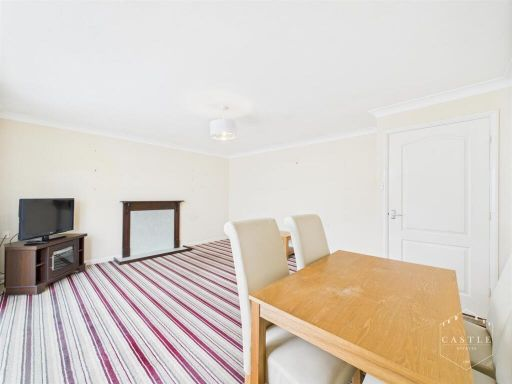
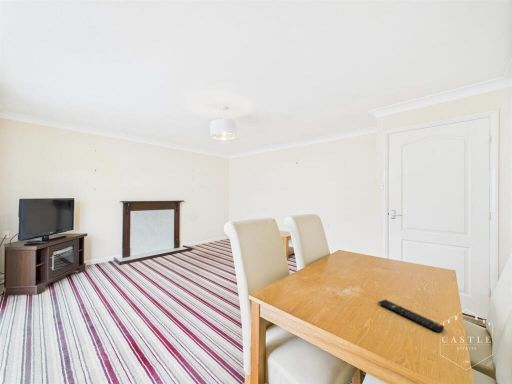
+ remote control (408, 314)
